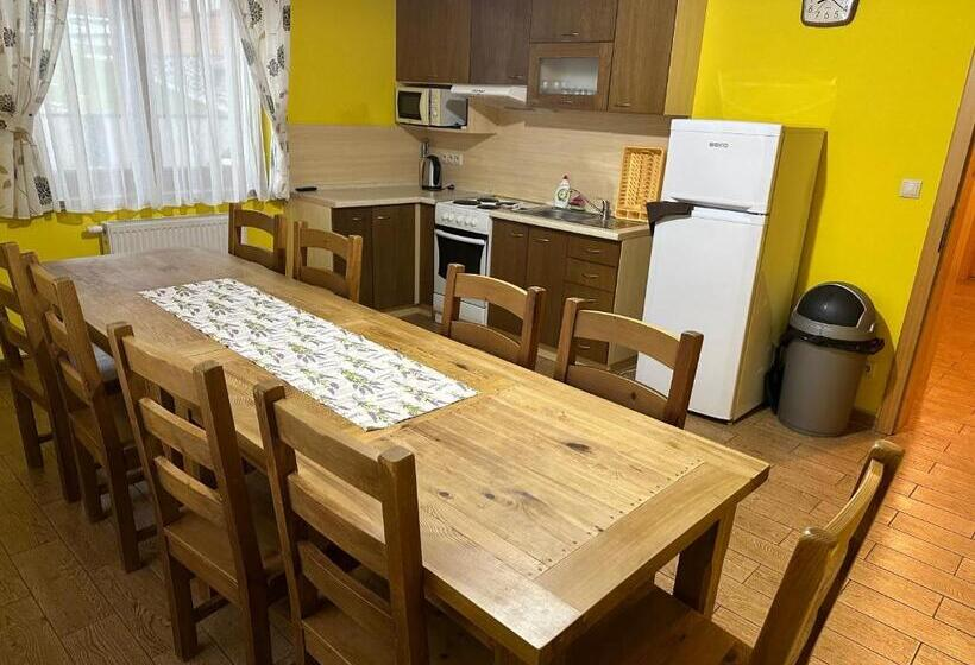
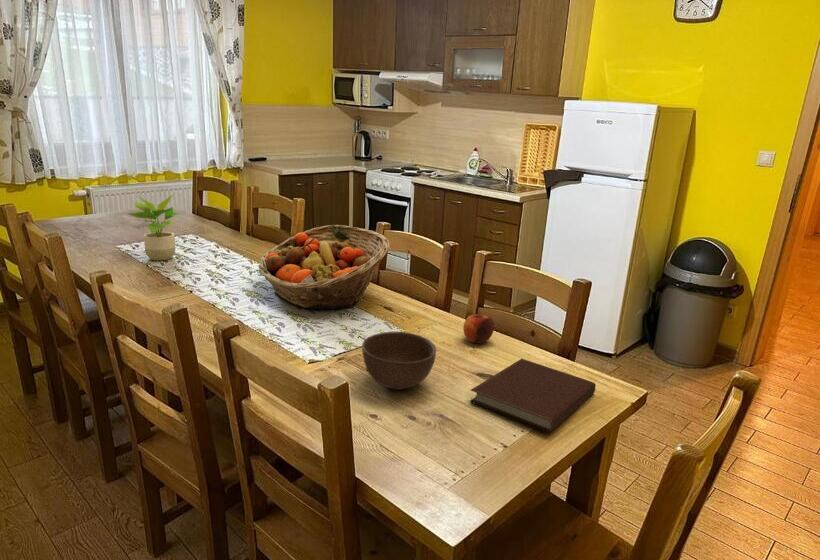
+ bowl (398, 364)
+ apple (478, 328)
+ potted plant (152, 227)
+ notebook (534, 392)
+ fruit basket (323, 264)
